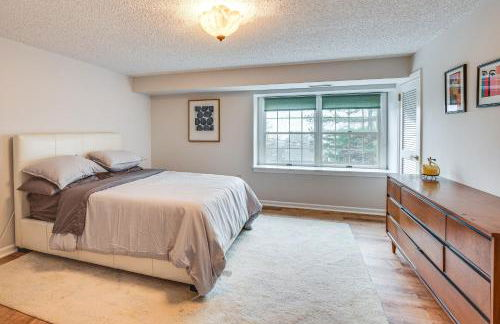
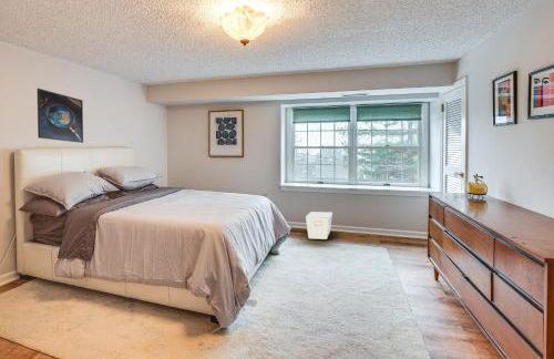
+ storage bin (319, 224)
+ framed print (61, 117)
